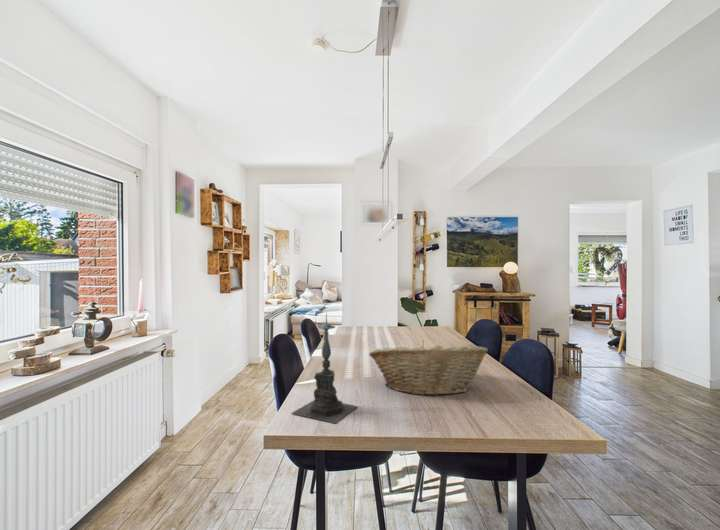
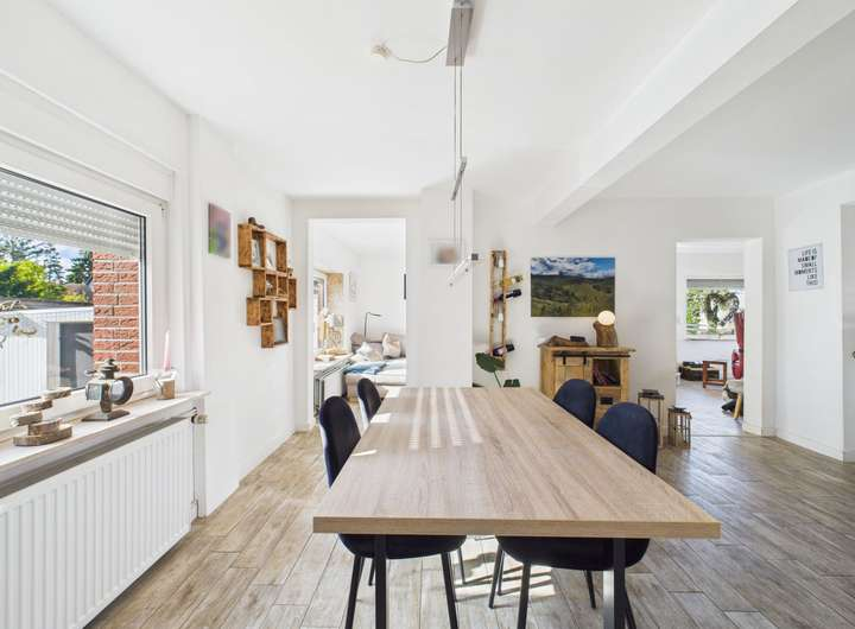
- fruit basket (427, 362)
- candle holder (325, 360)
